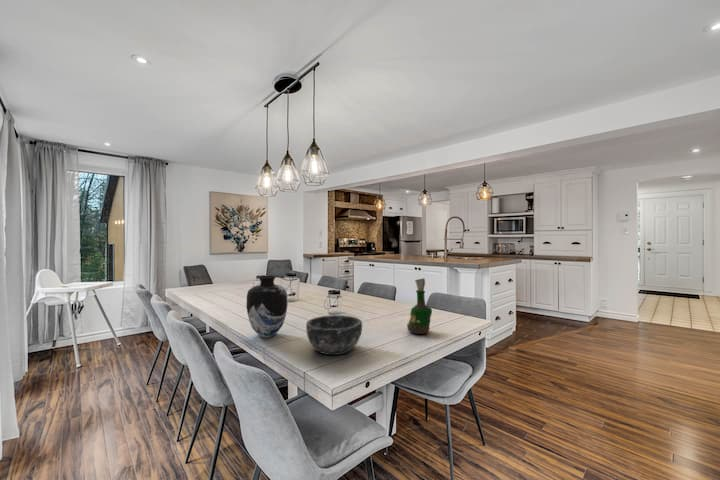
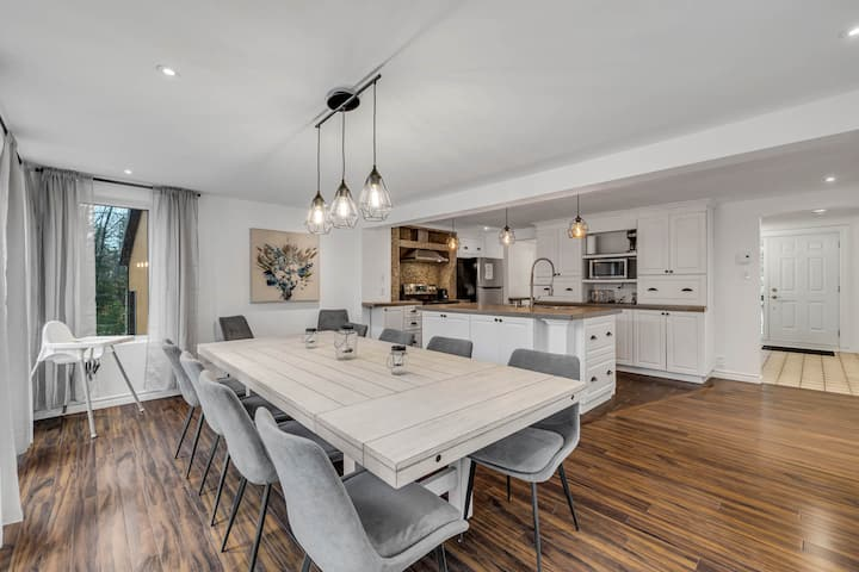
- grog bottle (419, 305)
- bowl (334, 335)
- vase (267, 305)
